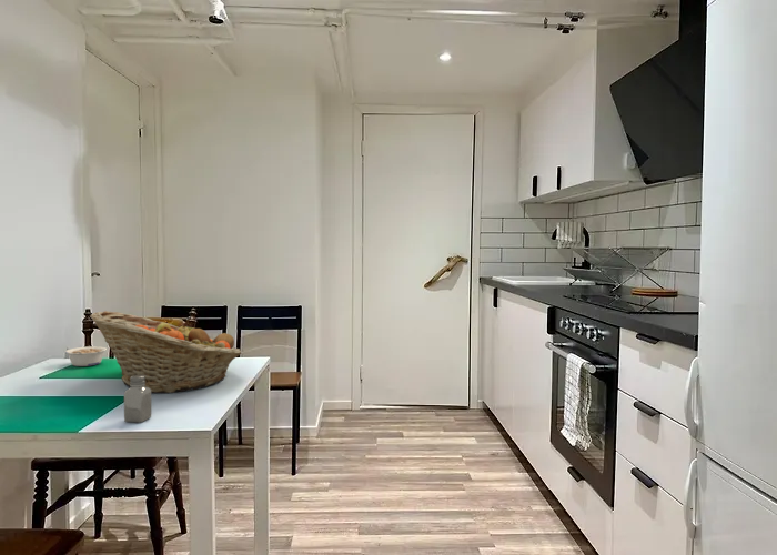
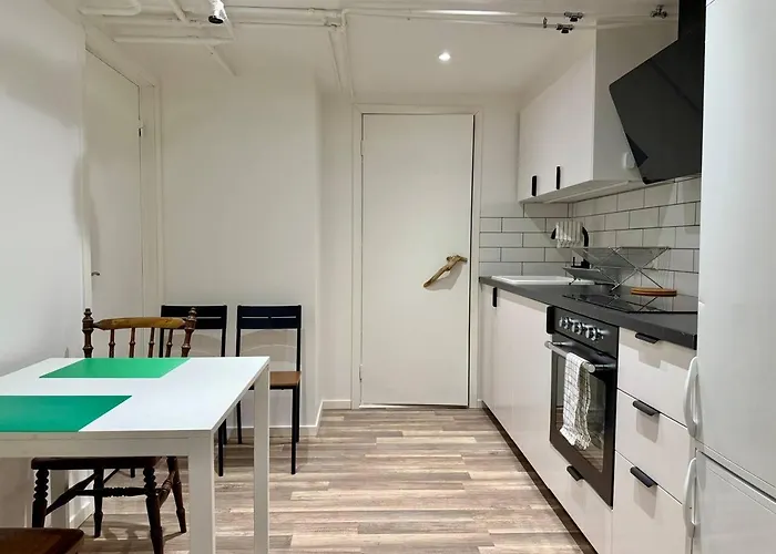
- legume (87, 355)
- fruit basket (168, 345)
- saltshaker (138, 397)
